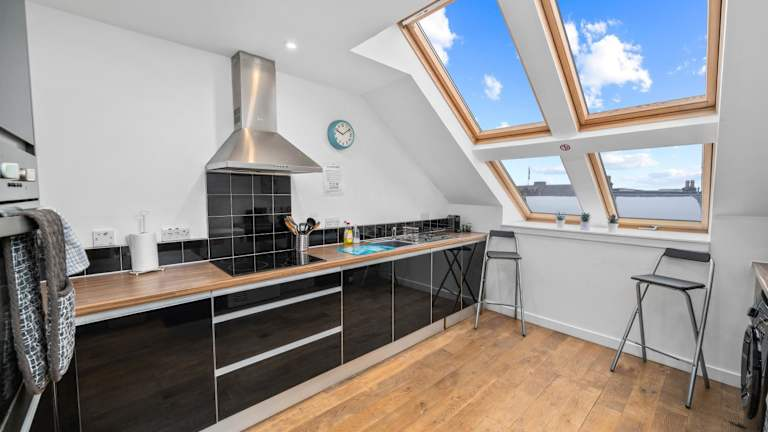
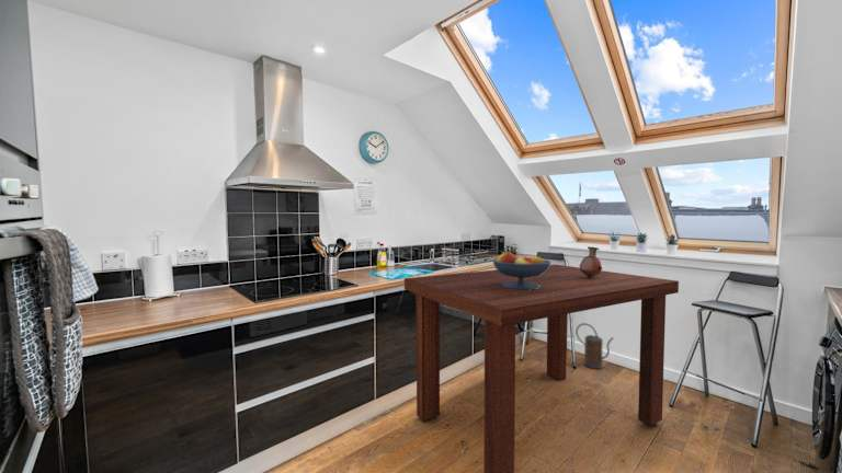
+ fruit bowl (521, 268)
+ vase (590, 262)
+ dining table (547, 349)
+ watering can (593, 345)
